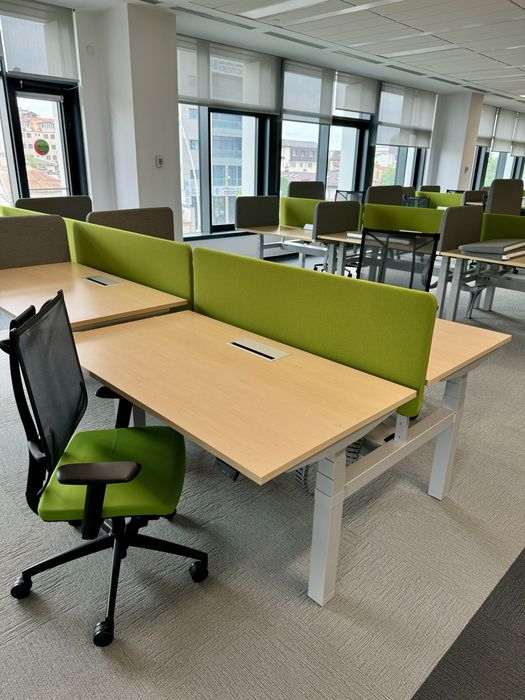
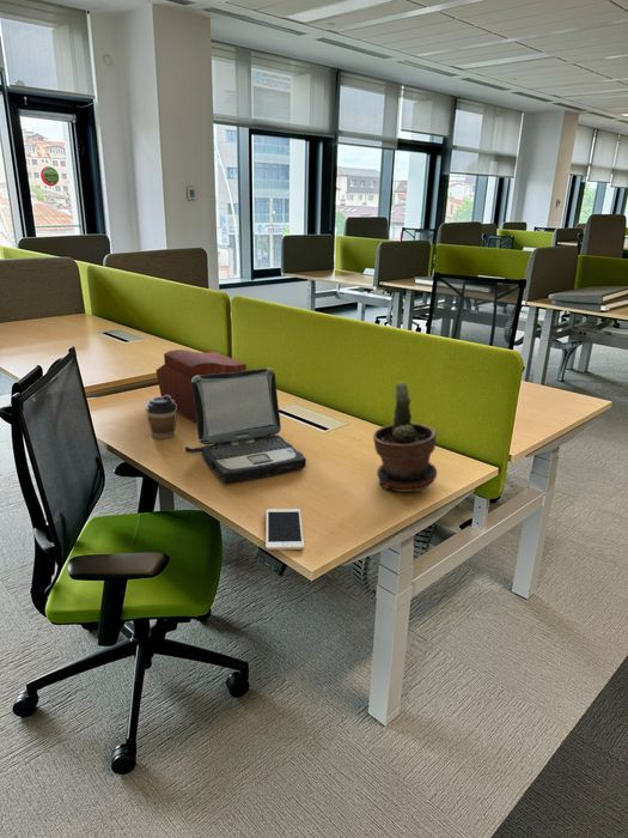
+ cell phone (283, 528)
+ potted plant (406, 437)
+ sewing box (203, 375)
+ laptop (246, 420)
+ coffee cup (161, 415)
